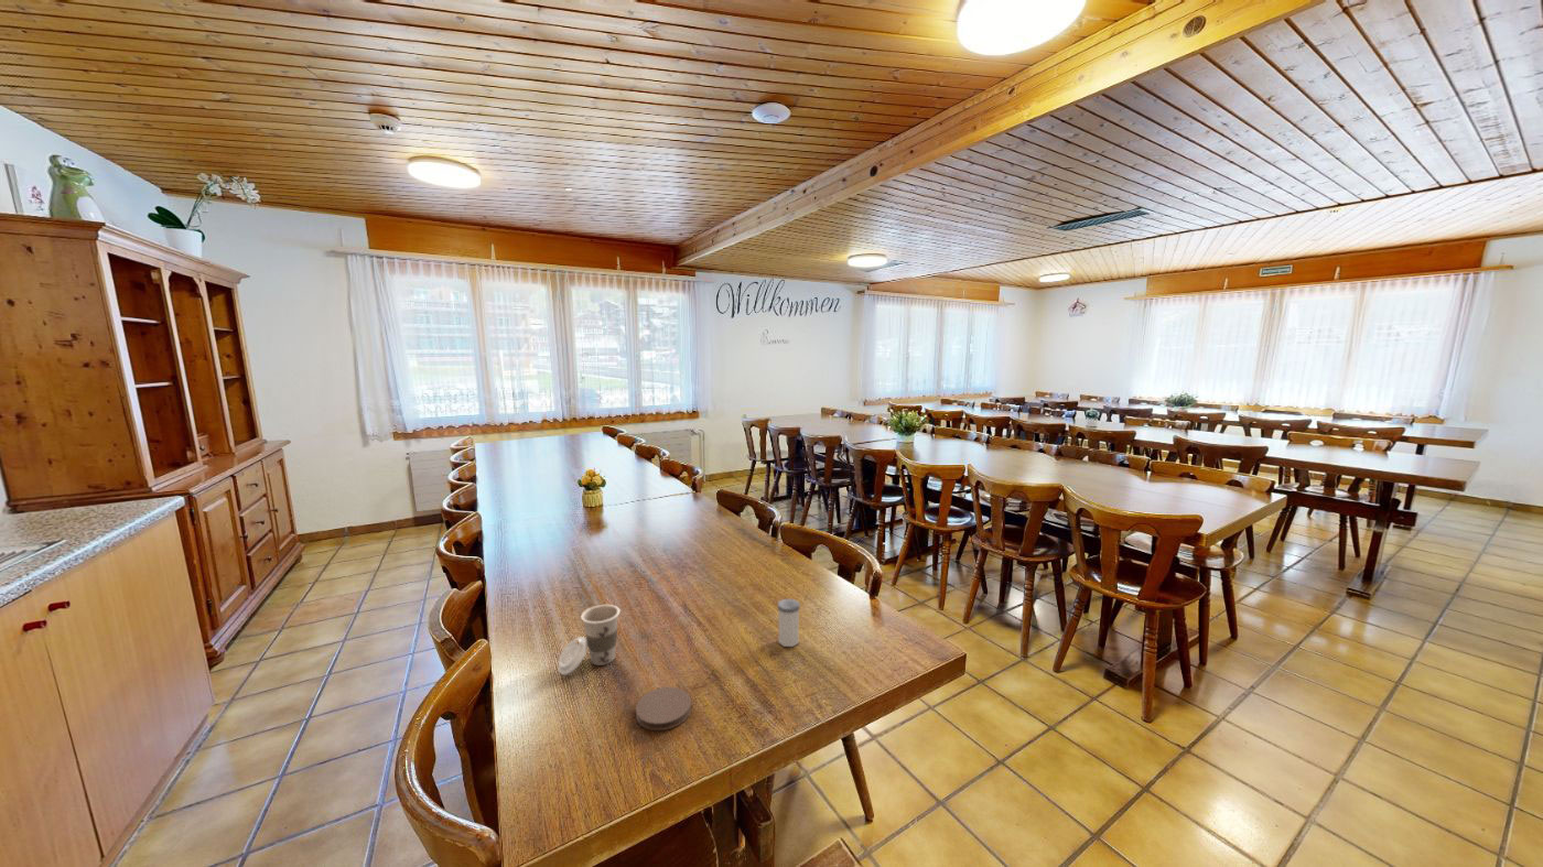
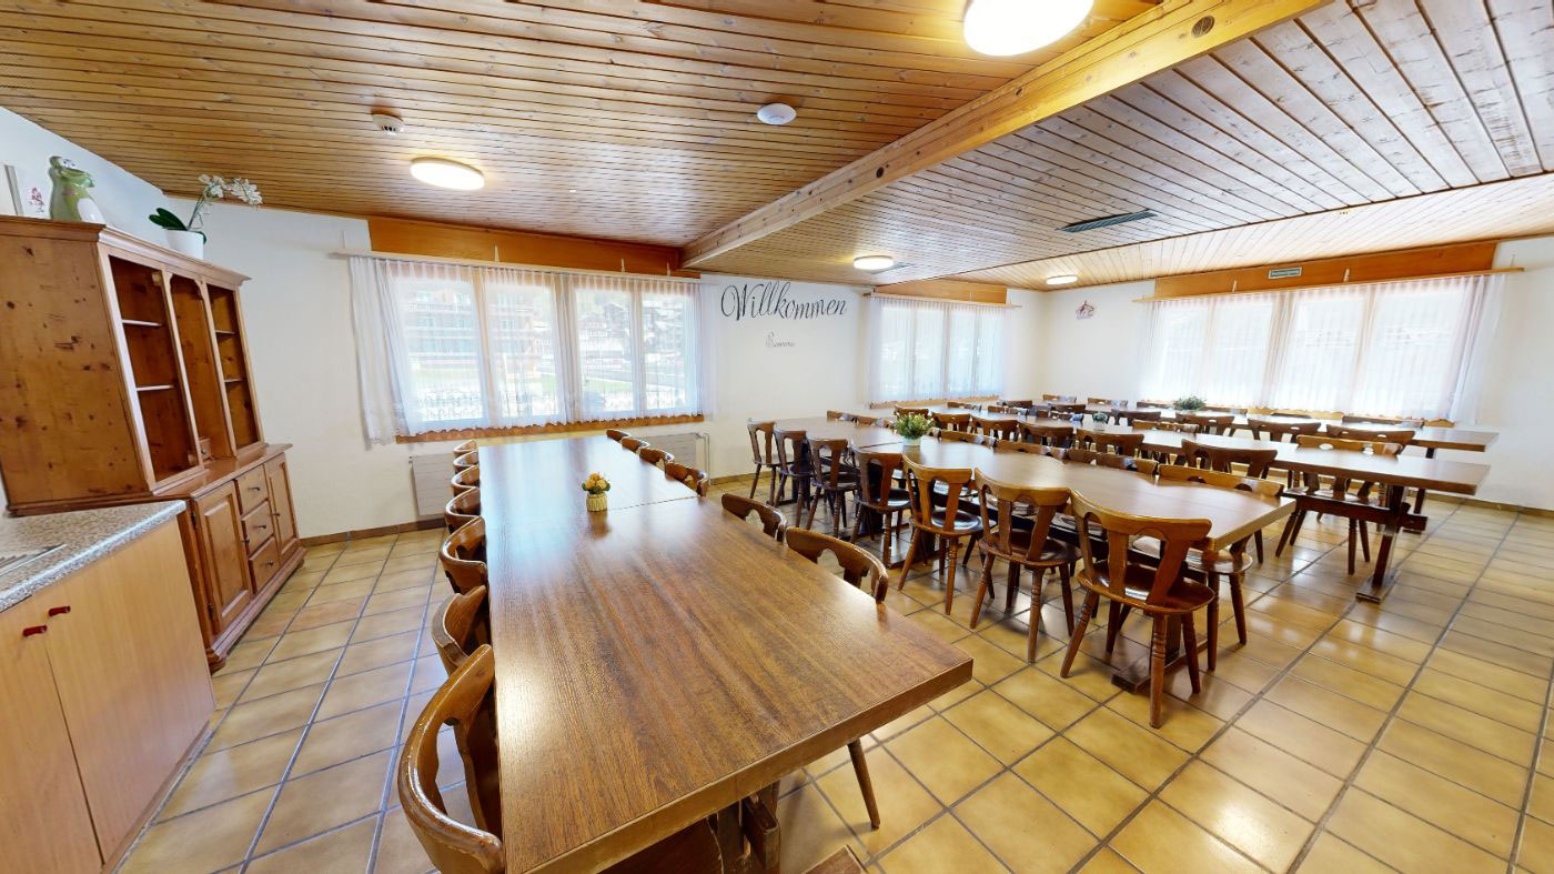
- cup (590, 640)
- salt shaker (788, 622)
- coaster (663, 707)
